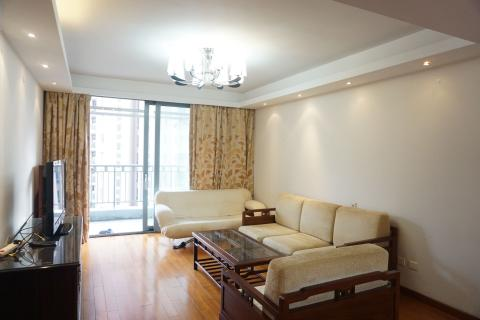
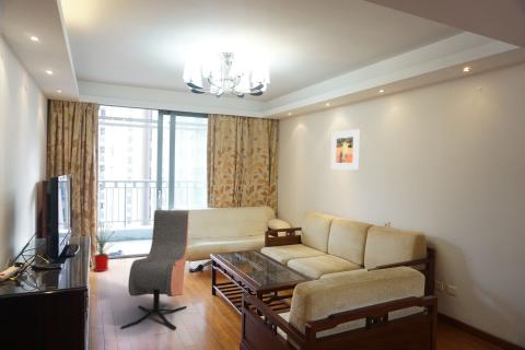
+ house plant (101, 245)
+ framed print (345, 150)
+ armchair (161, 262)
